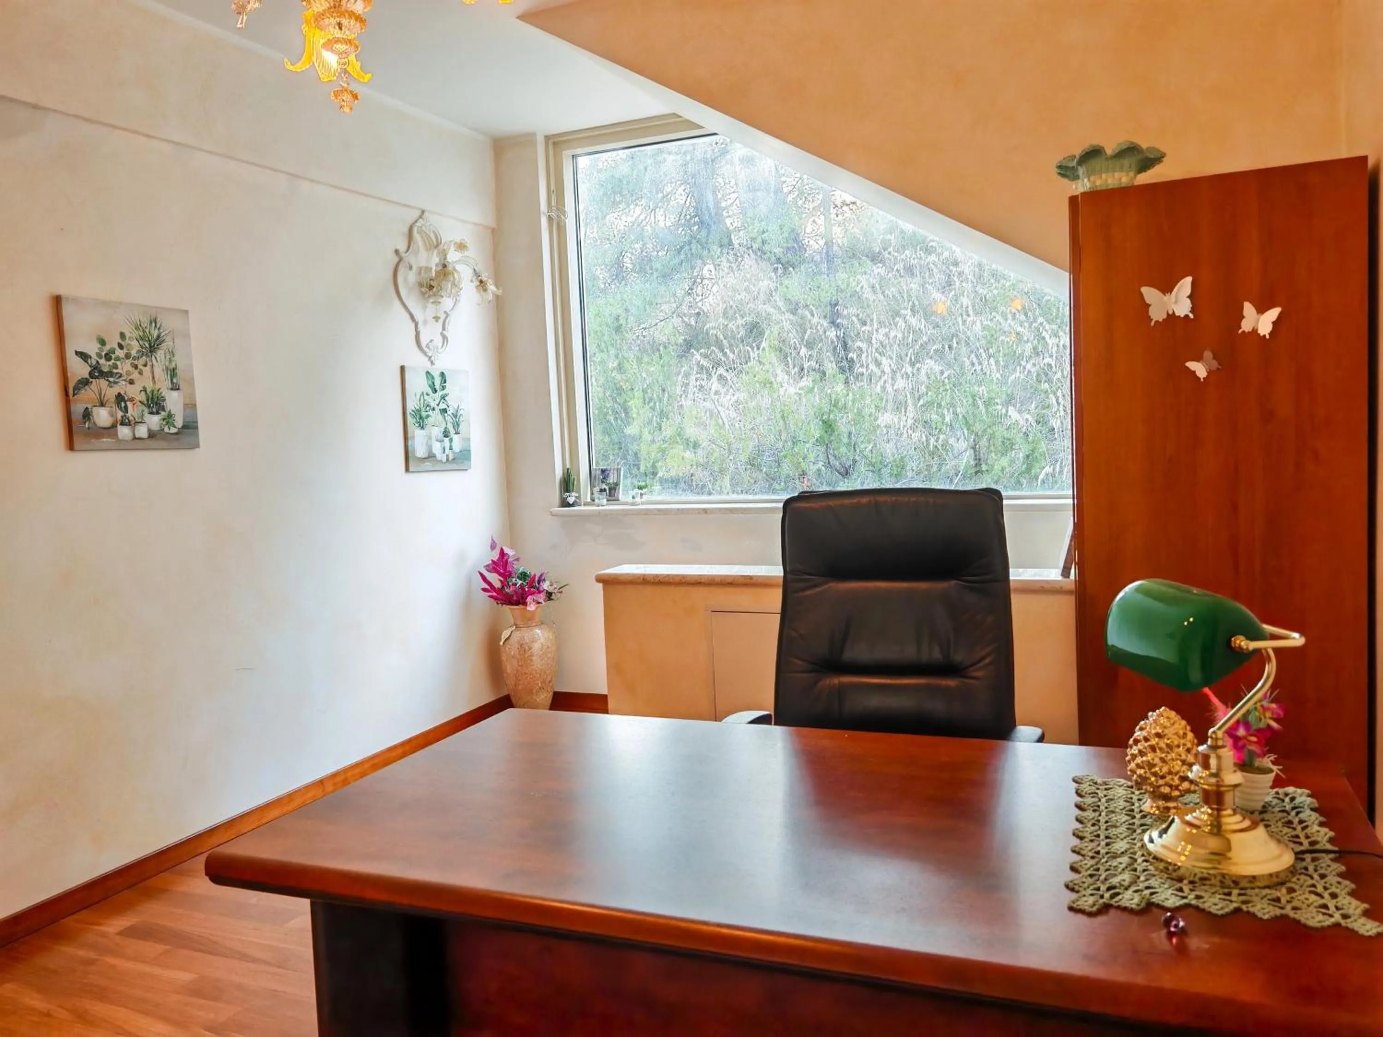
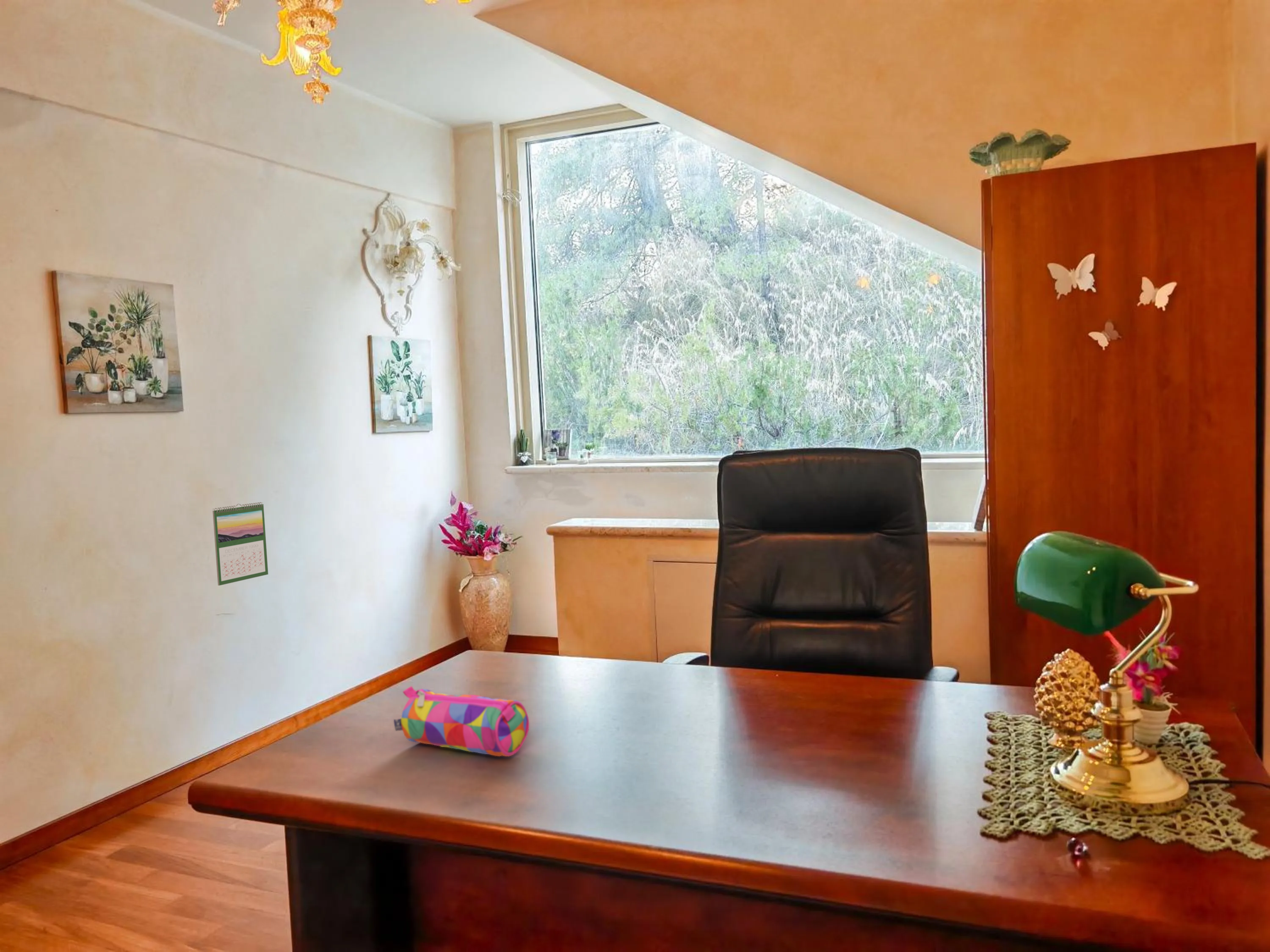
+ calendar (241, 542)
+ pencil case (461, 721)
